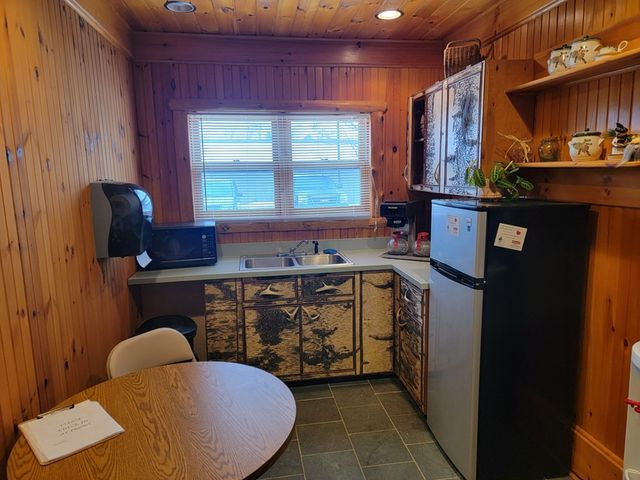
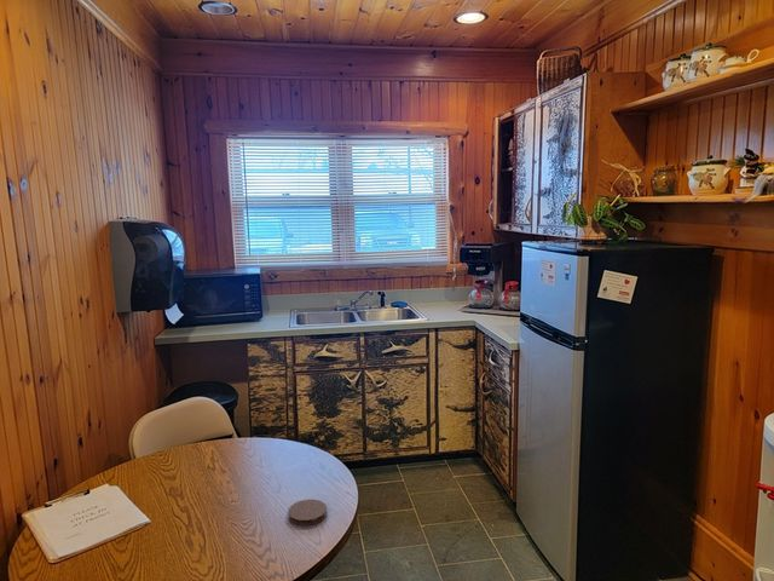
+ coaster (307, 511)
